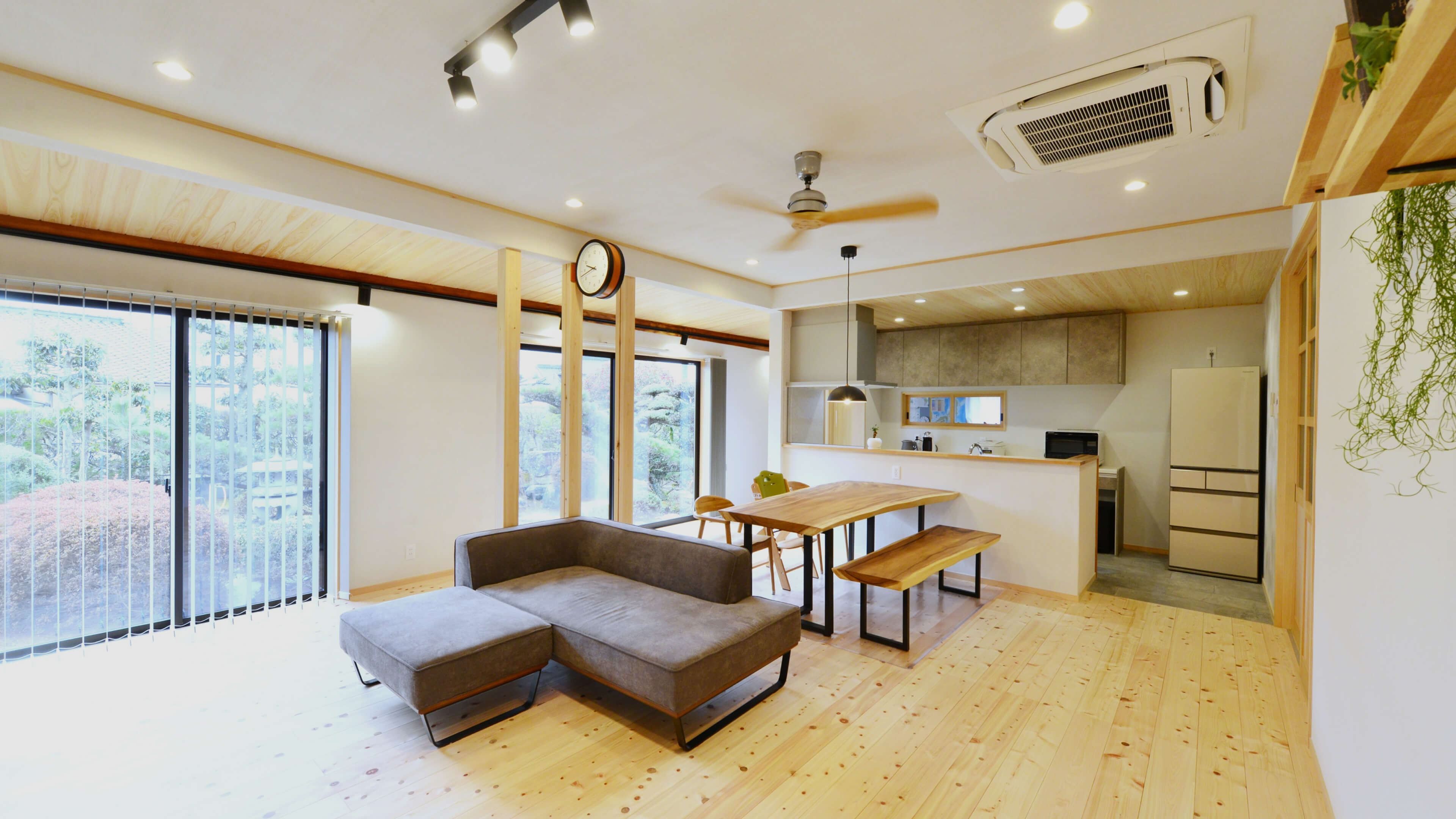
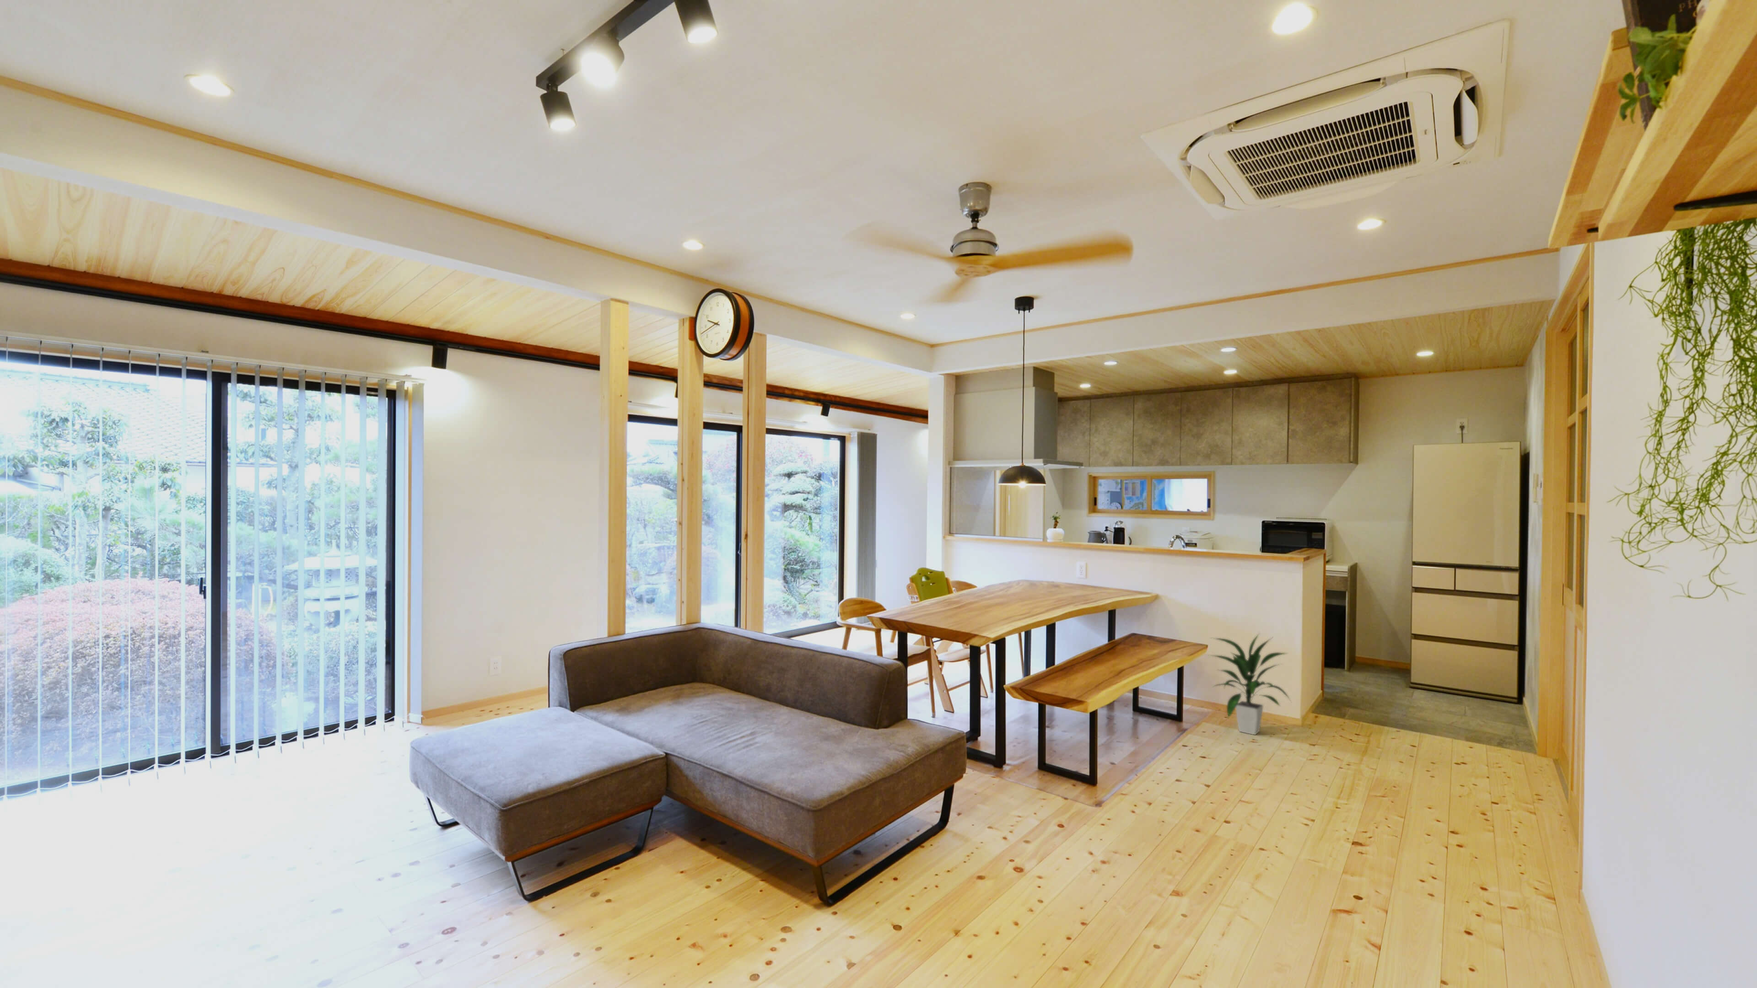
+ indoor plant (1245, 682)
